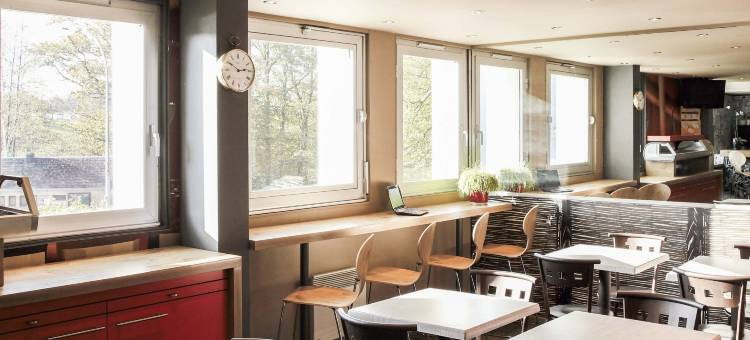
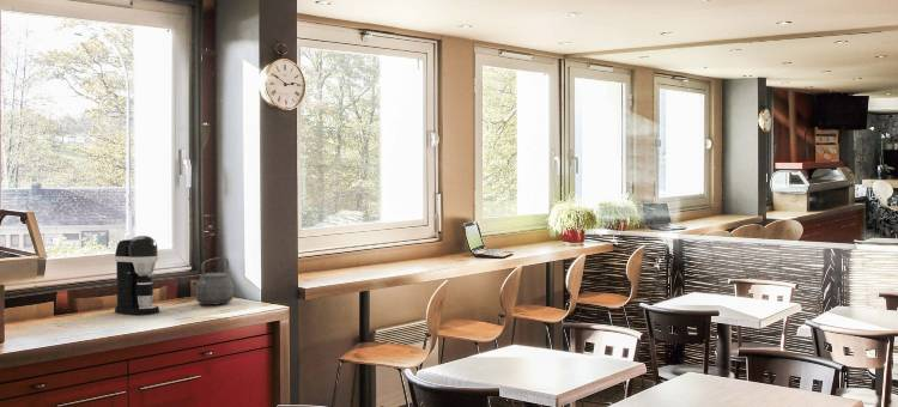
+ tea kettle (211, 281)
+ coffee maker (136, 273)
